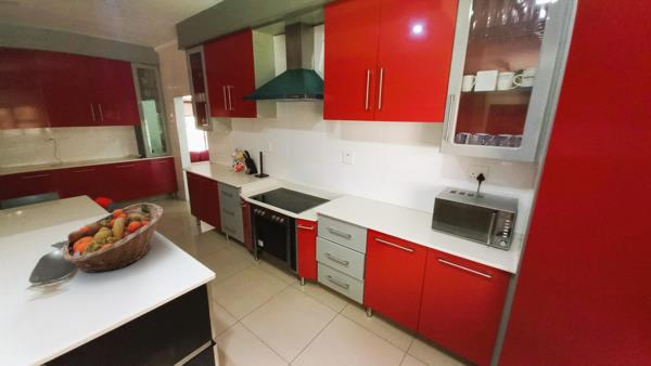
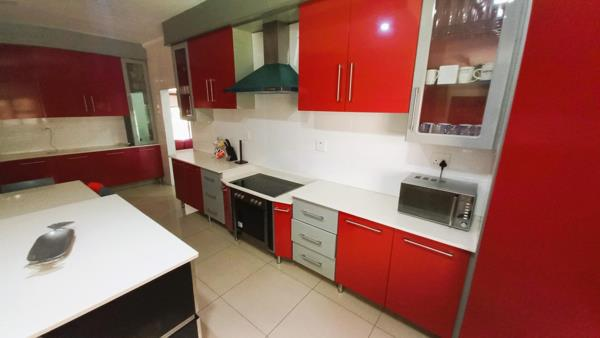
- fruit basket (117, 234)
